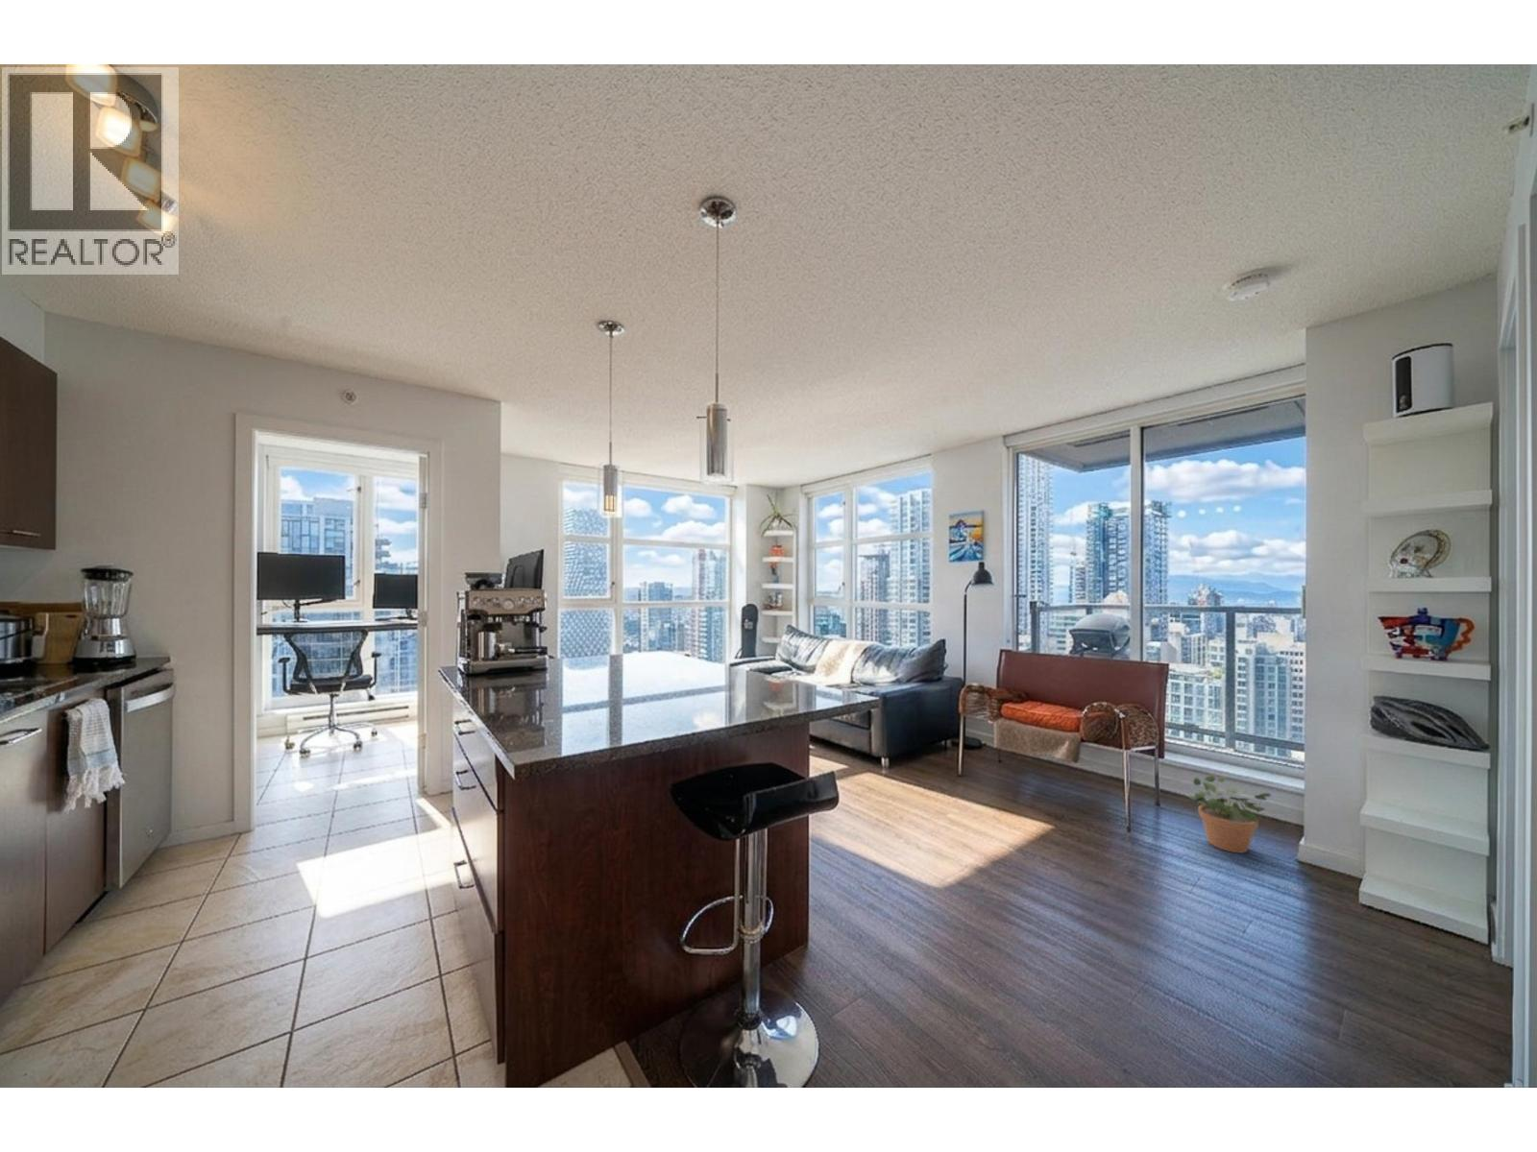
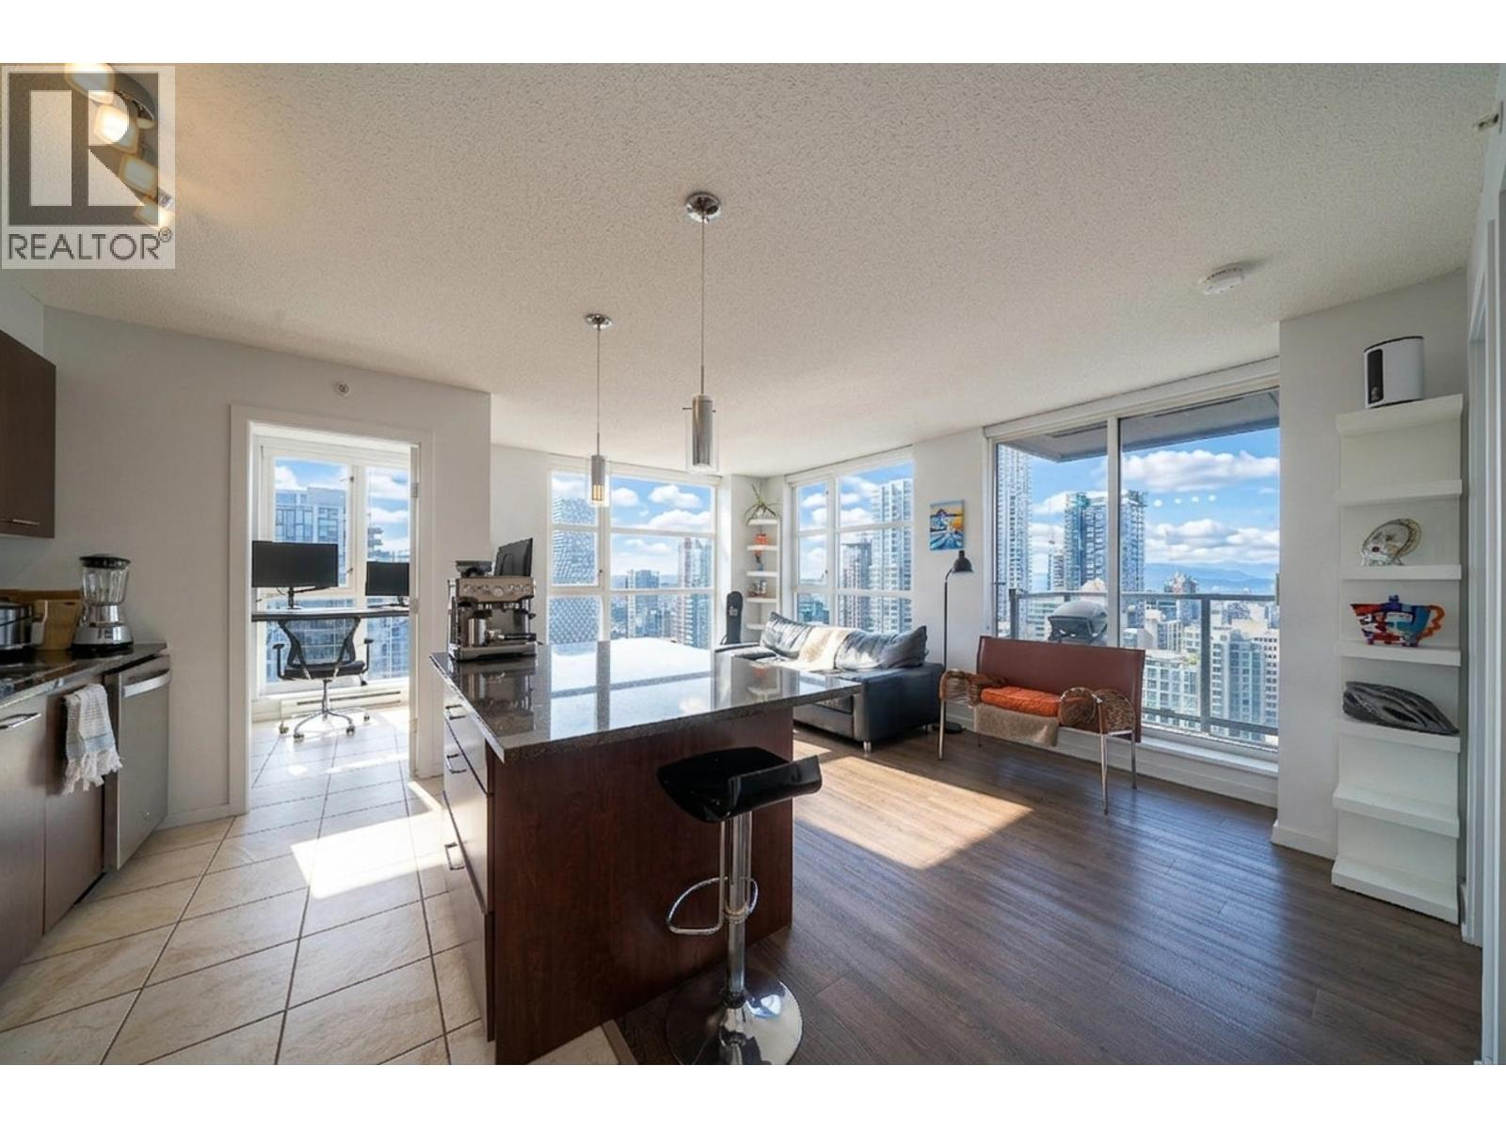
- potted plant (1234, 816)
